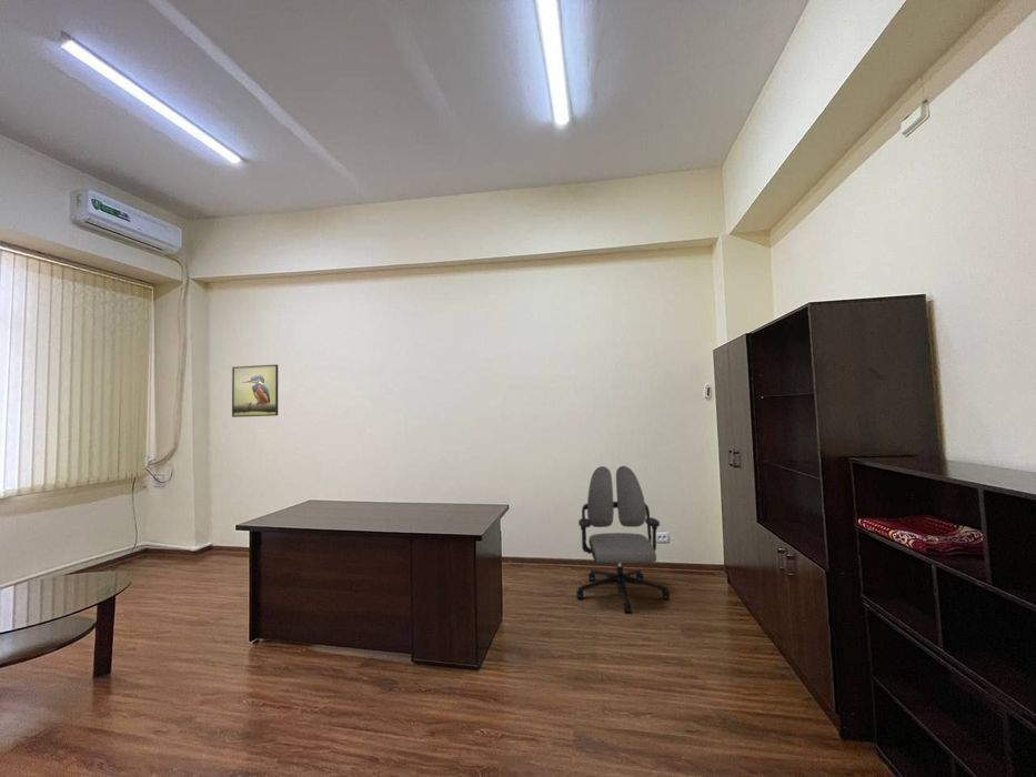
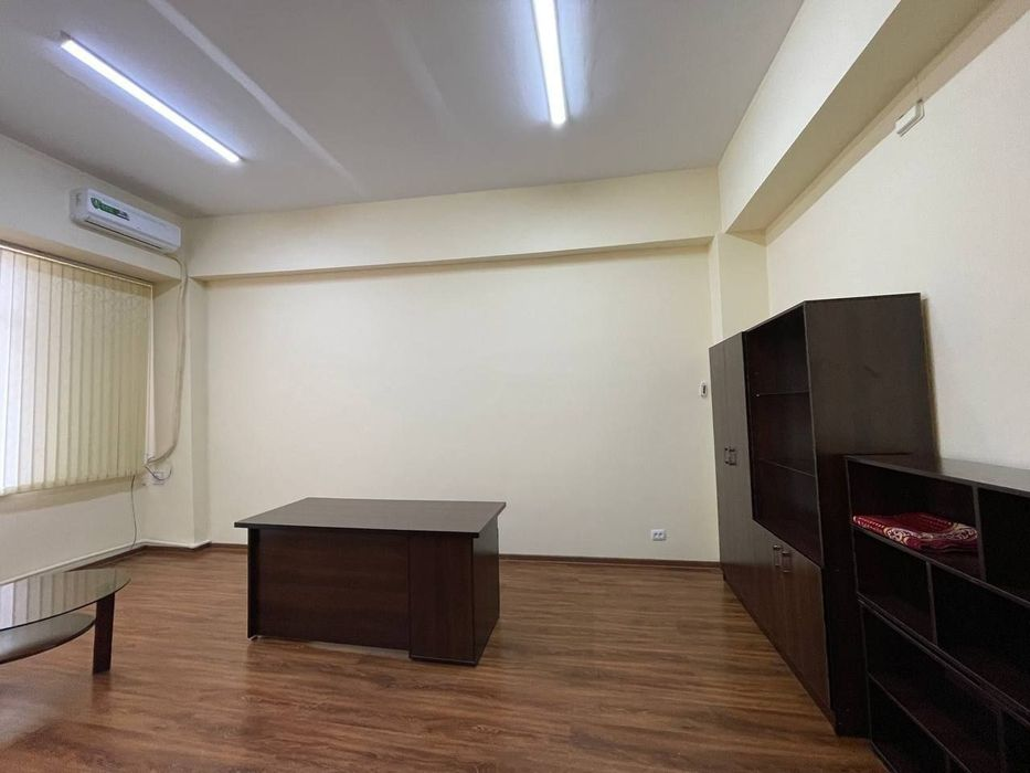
- office chair (618, 533)
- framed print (254, 391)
